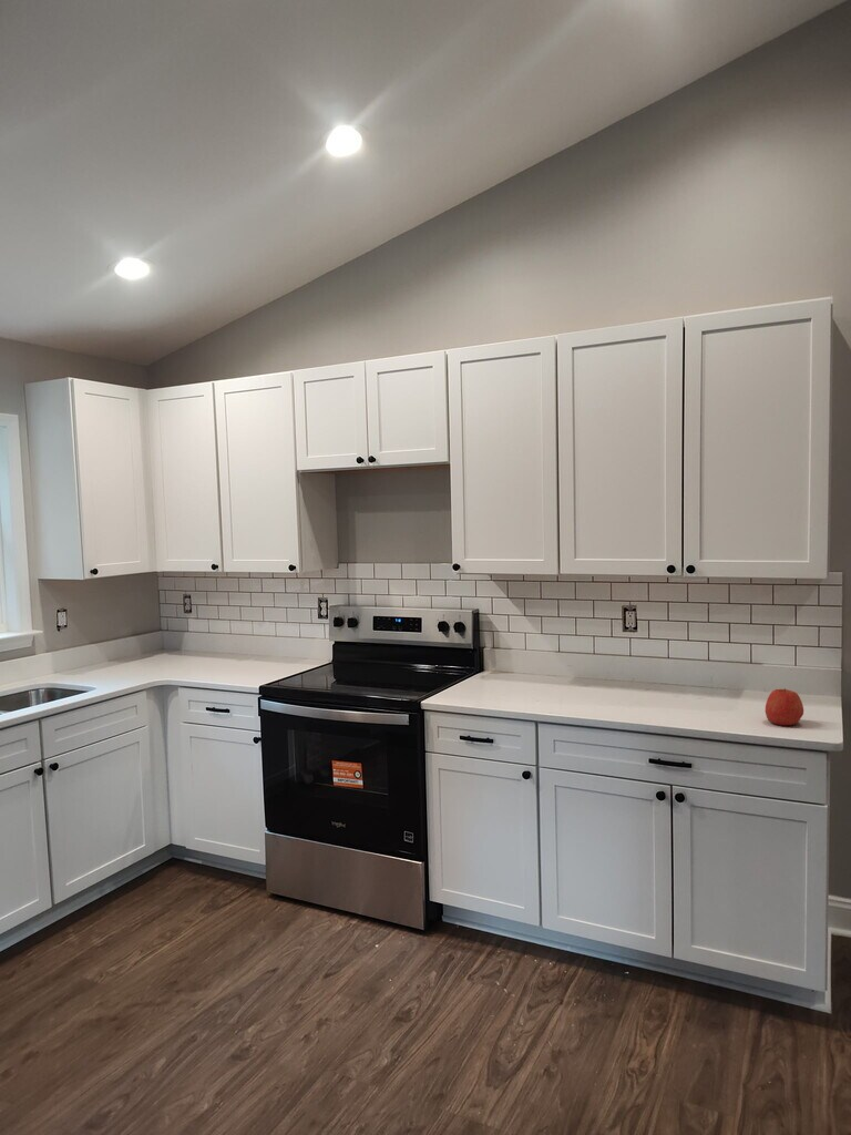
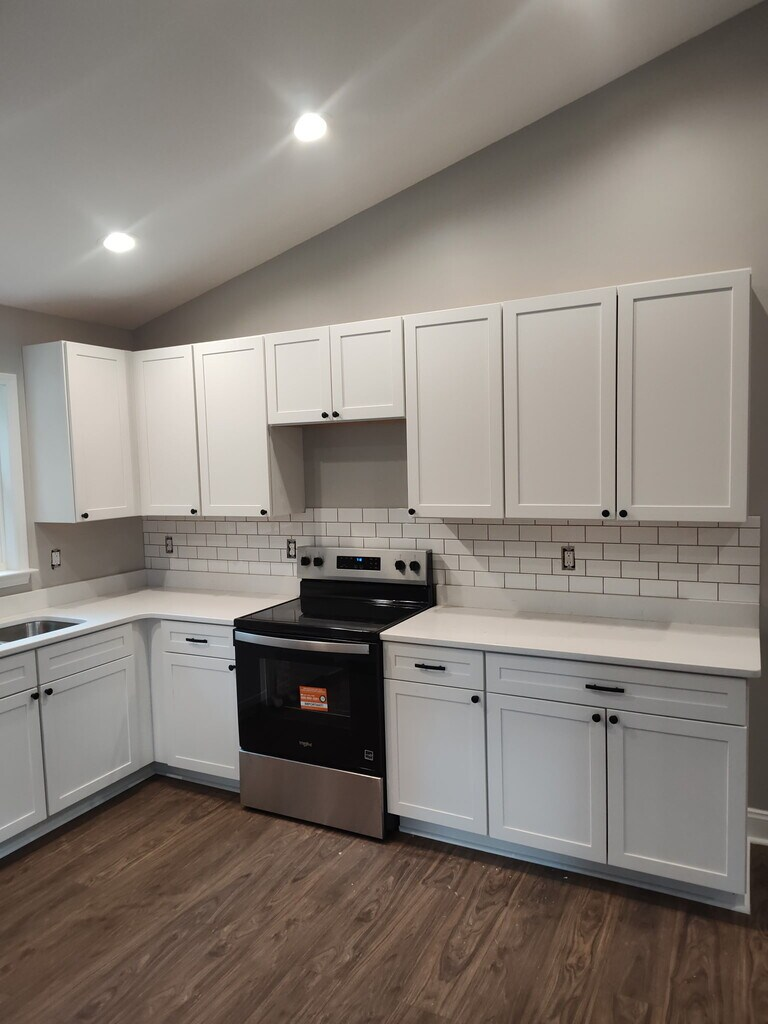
- apple (783, 705)
